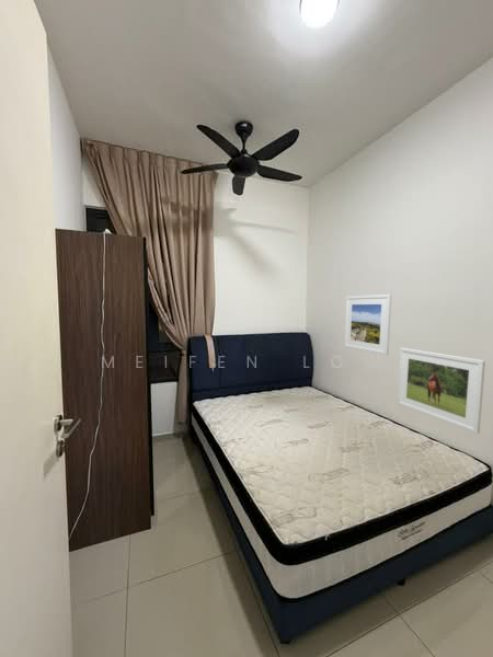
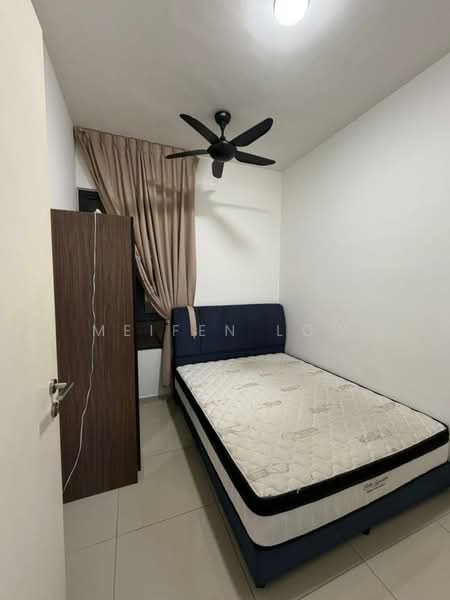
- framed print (365, 323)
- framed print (434, 384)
